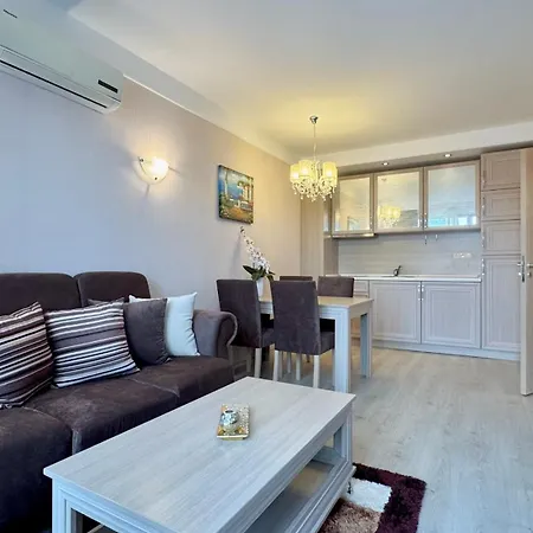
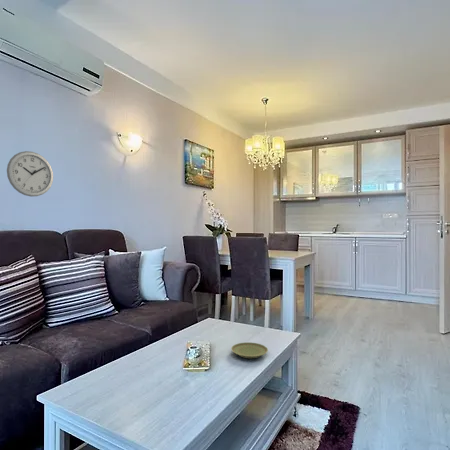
+ plate (249, 351)
+ wall clock (31, 174)
